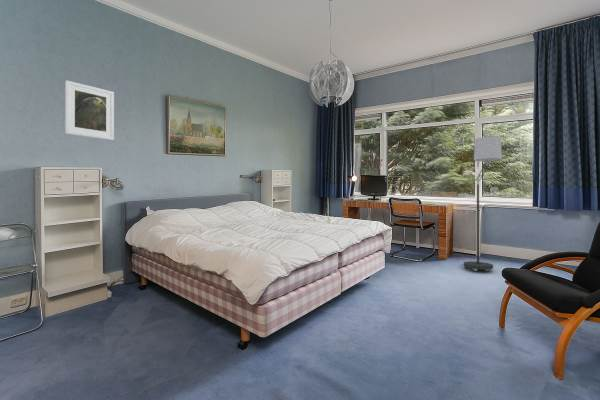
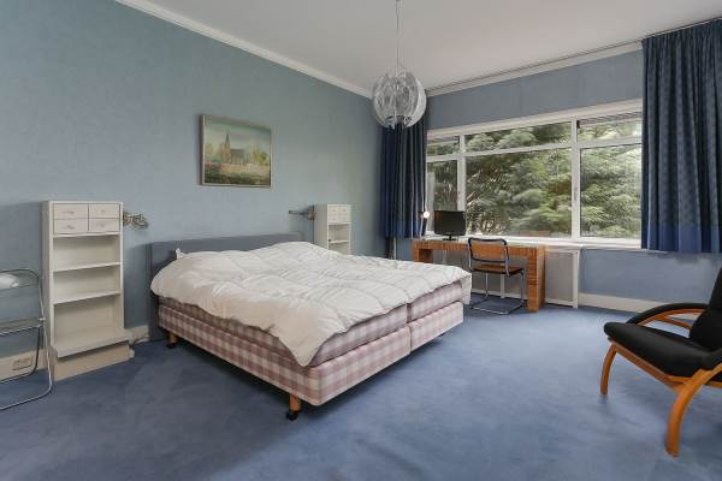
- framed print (90, 111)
- floor lamp (478, 200)
